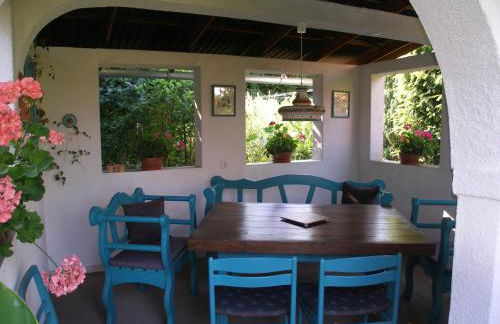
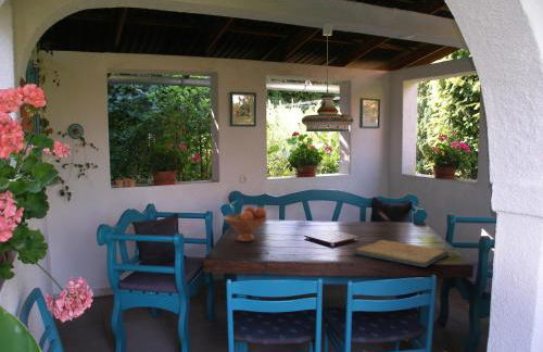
+ religious icon (401, 251)
+ fruit bowl (245, 224)
